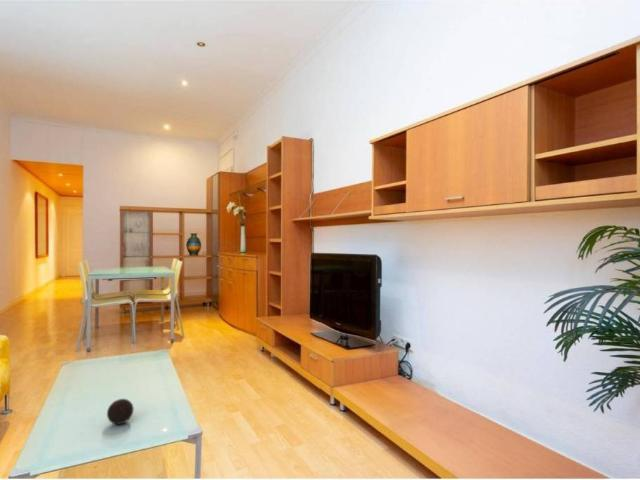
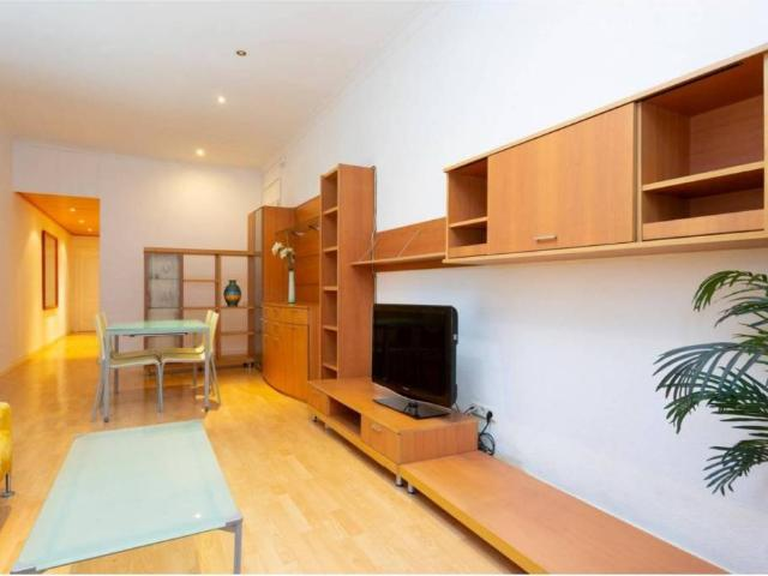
- decorative ball (120, 411)
